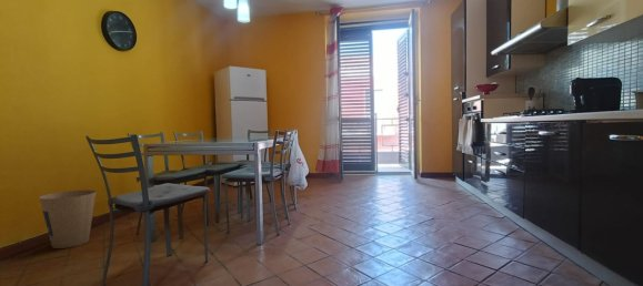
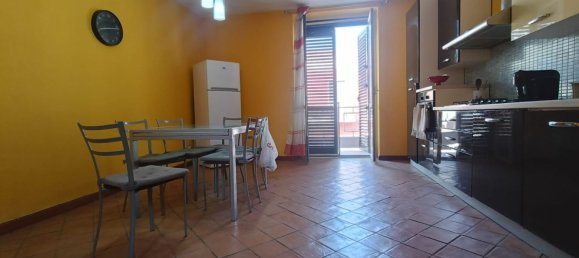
- trash can (69, 218)
